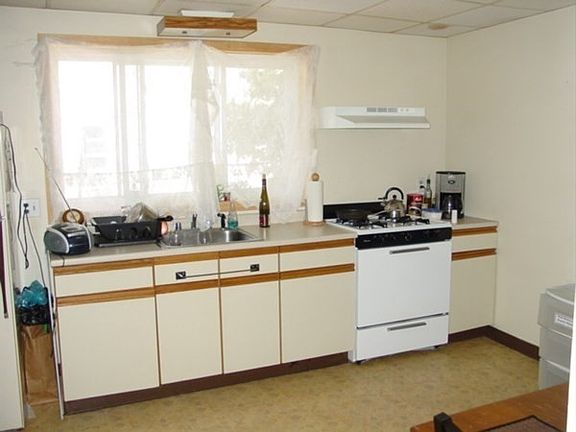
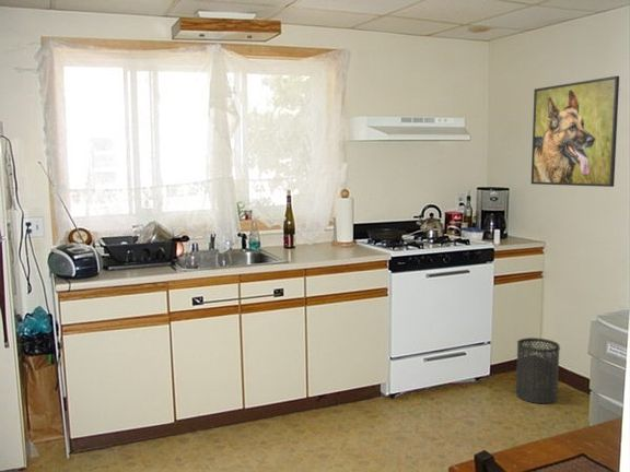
+ trash can (537, 369)
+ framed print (571, 134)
